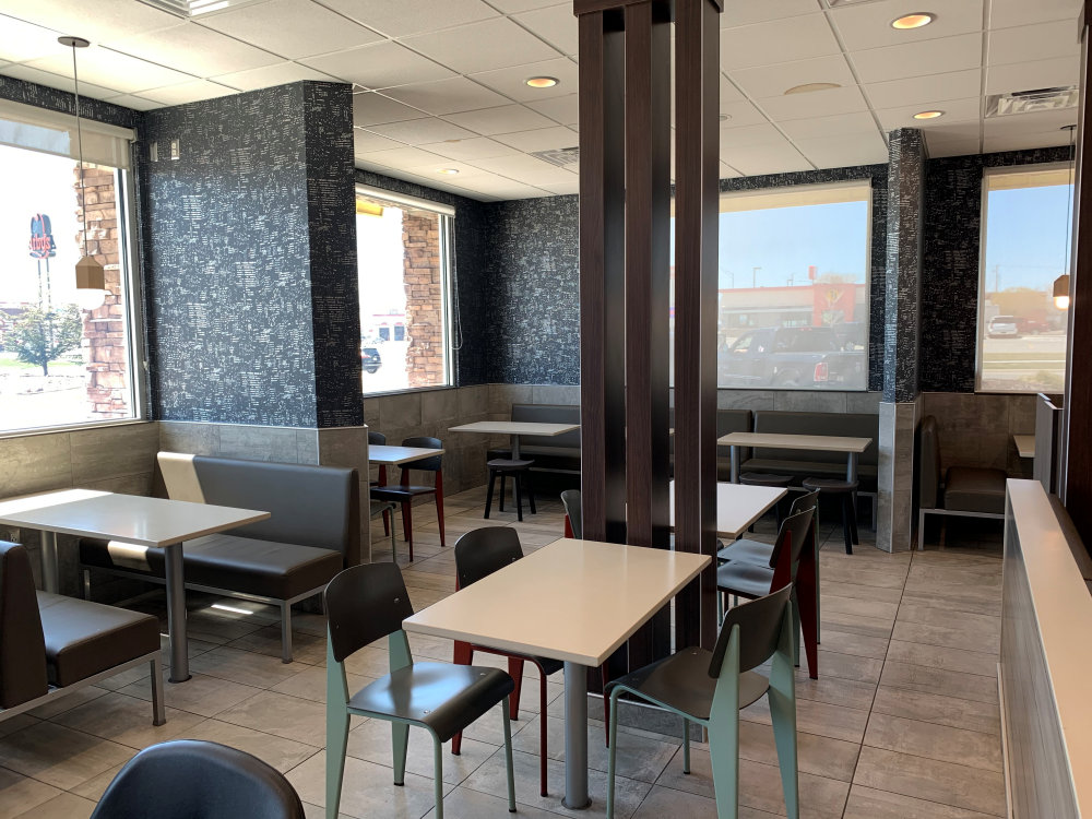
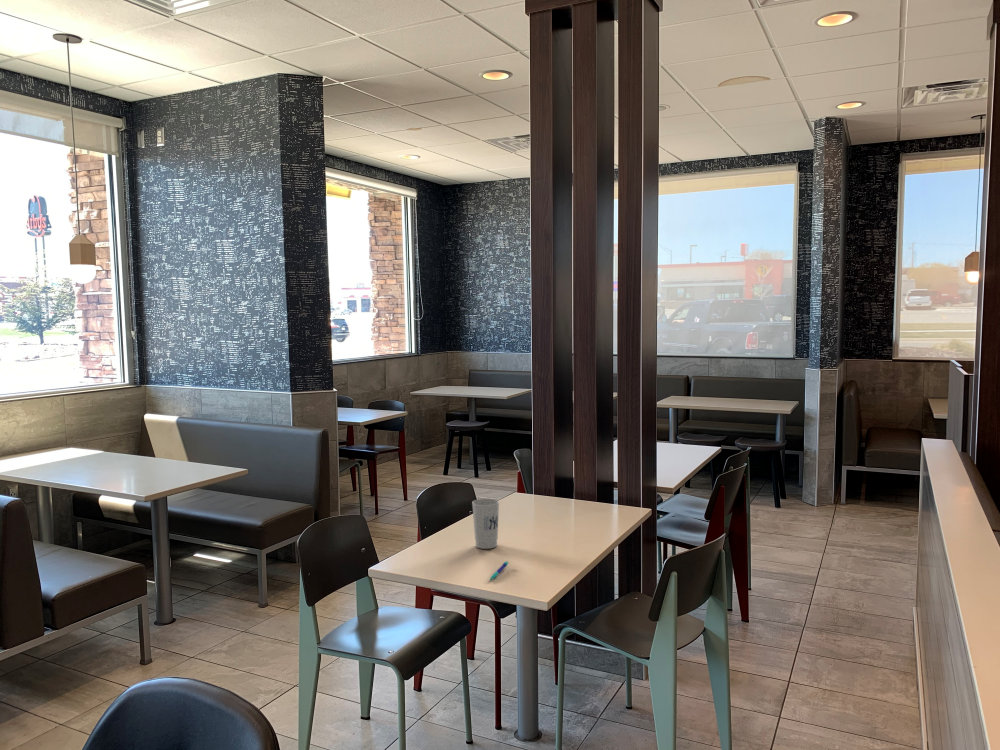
+ pen (498, 570)
+ cup (486, 523)
